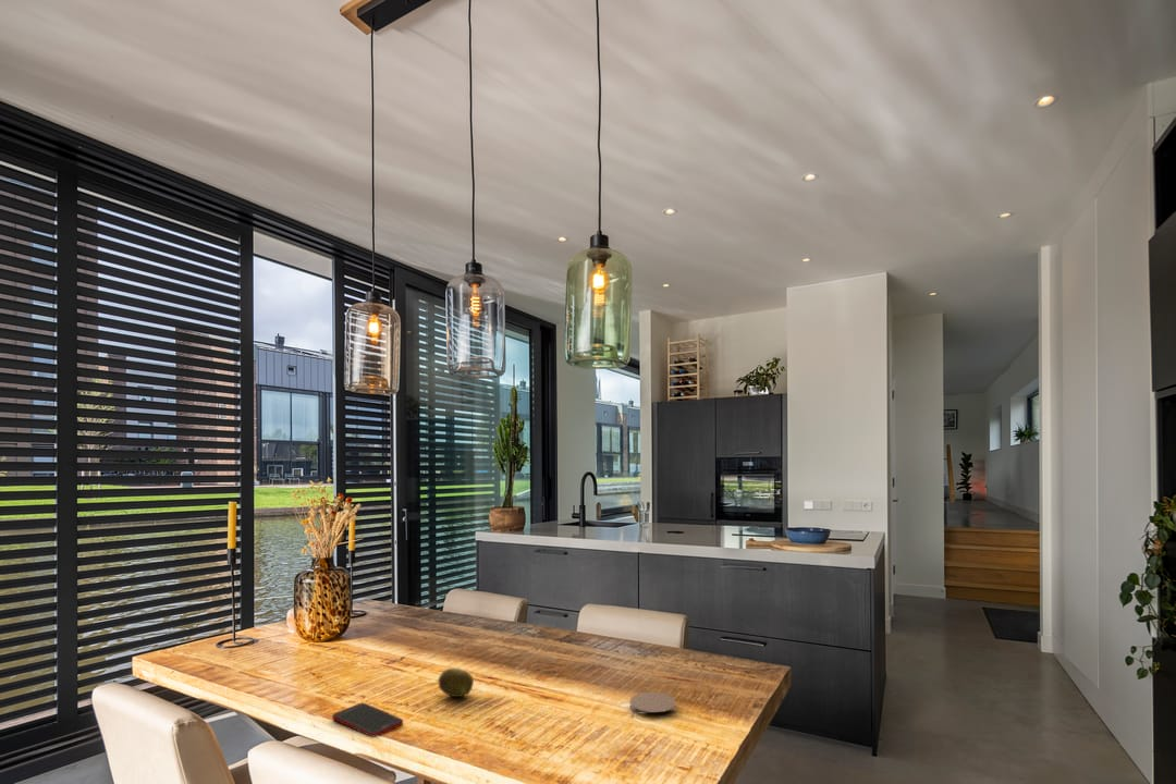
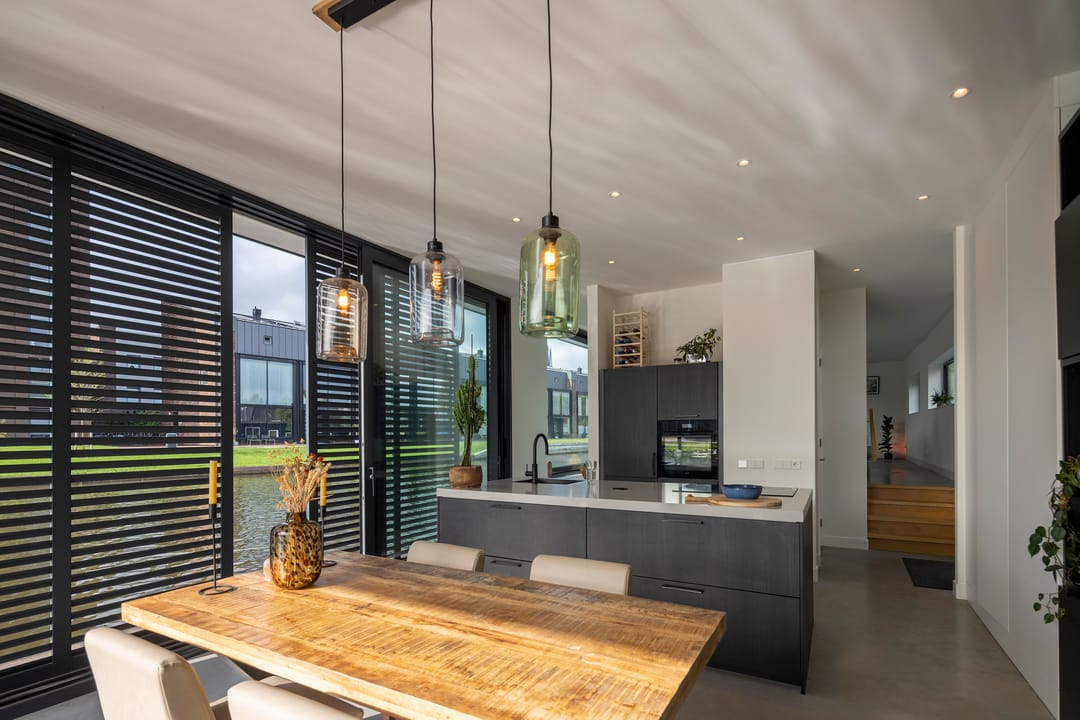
- fruit (455, 683)
- cell phone (367, 719)
- coaster (652, 705)
